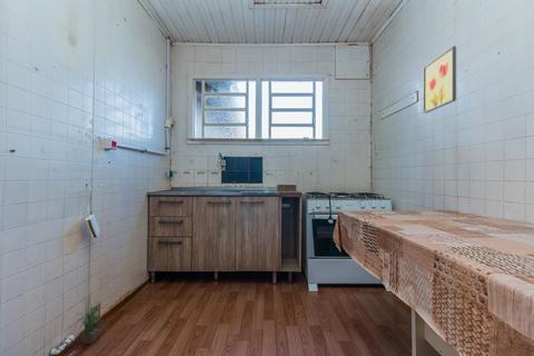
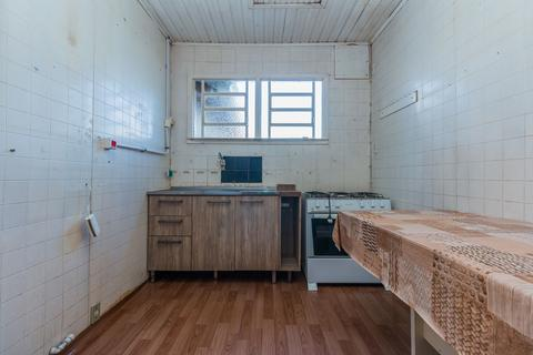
- wall art (438, 82)
- potted plant (90, 314)
